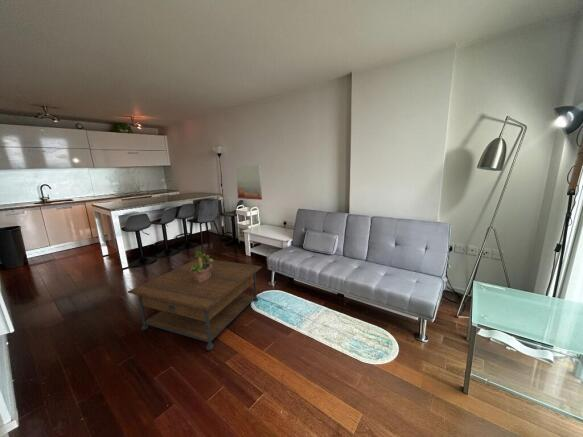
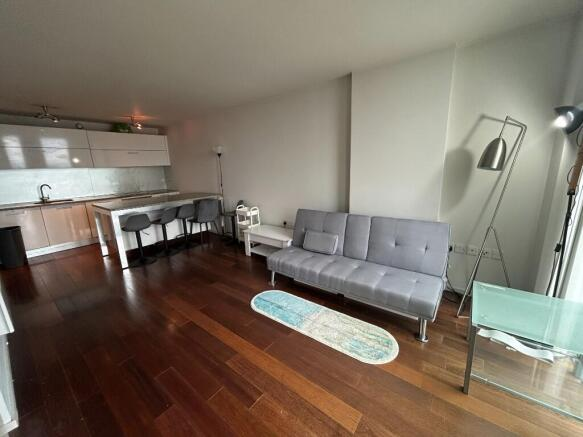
- potted plant (200, 263)
- wall art (248, 182)
- coffee table (203, 295)
